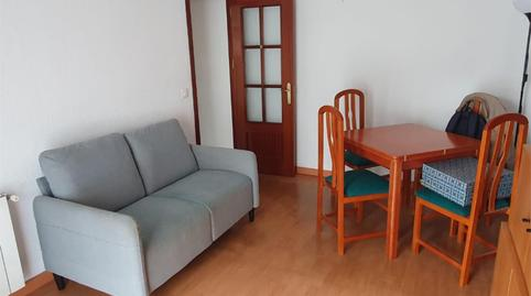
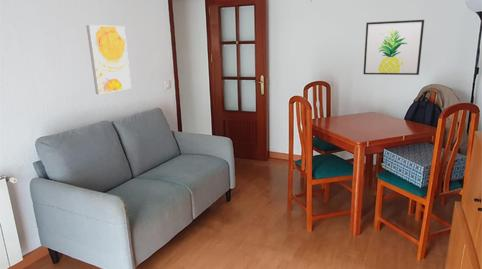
+ wall art (392, 48)
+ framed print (110, 59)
